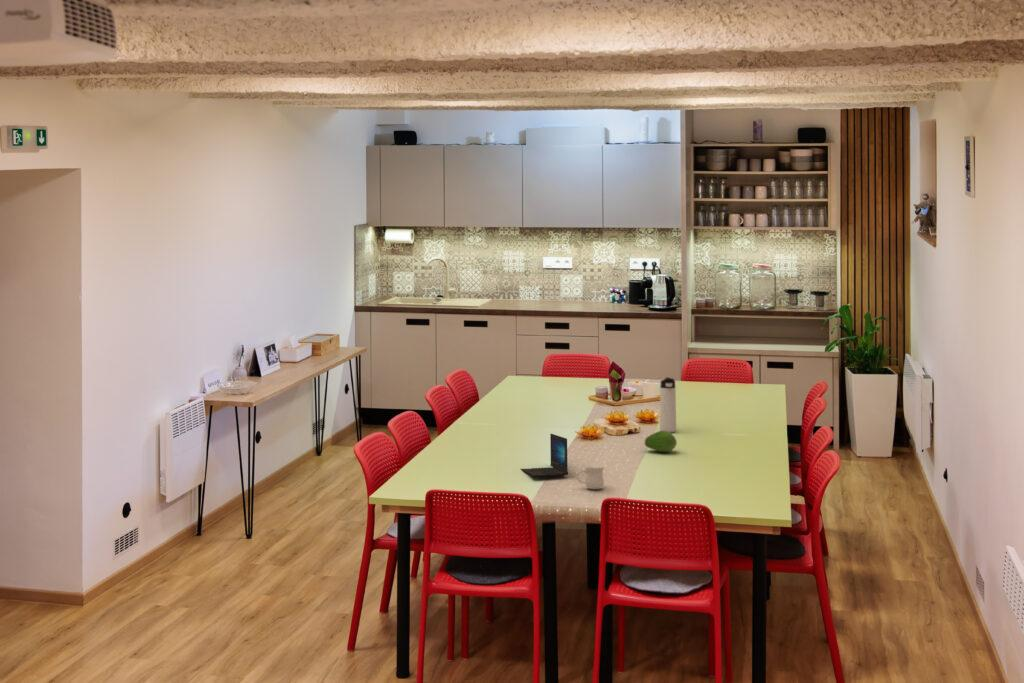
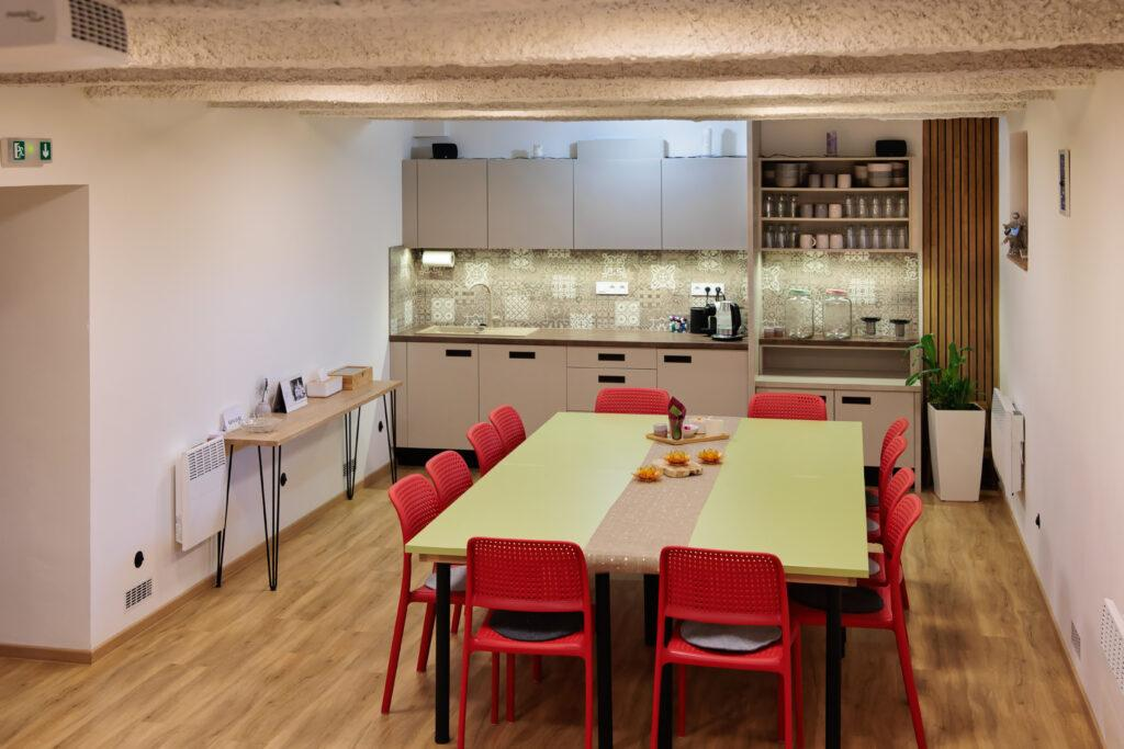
- laptop (551, 454)
- fruit (660, 441)
- mug (590, 477)
- thermos bottle (668, 405)
